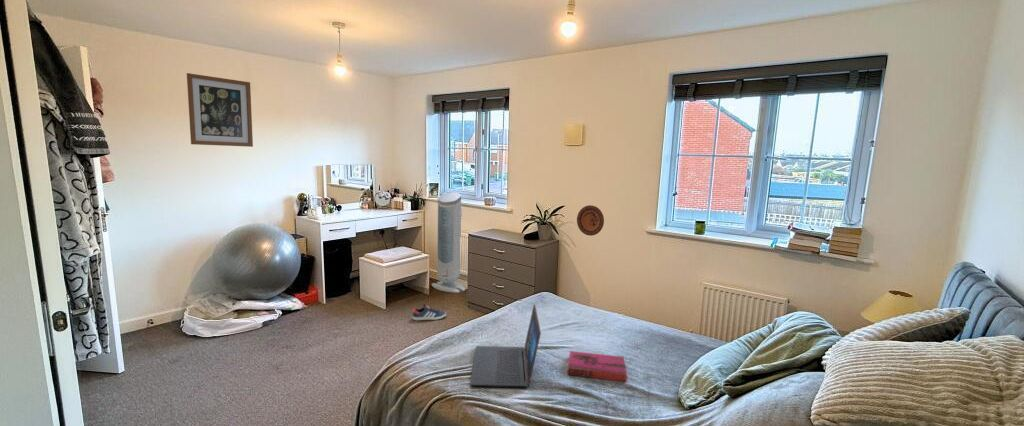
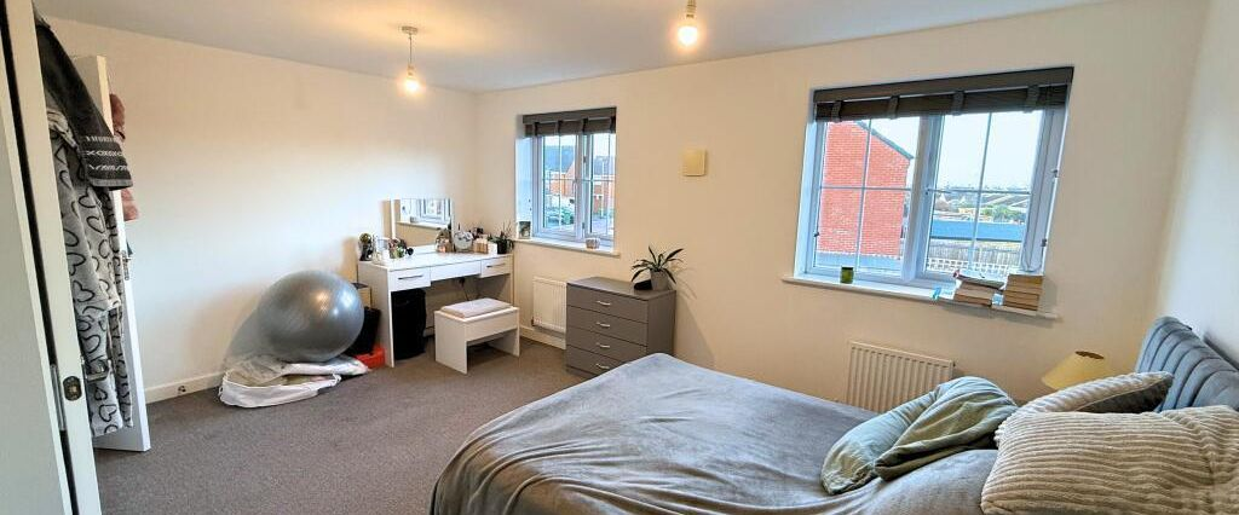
- laptop (505, 347)
- hardback book (596, 365)
- decorative plate (590, 220)
- air purifier (449, 240)
- wall art (221, 112)
- sneaker (429, 311)
